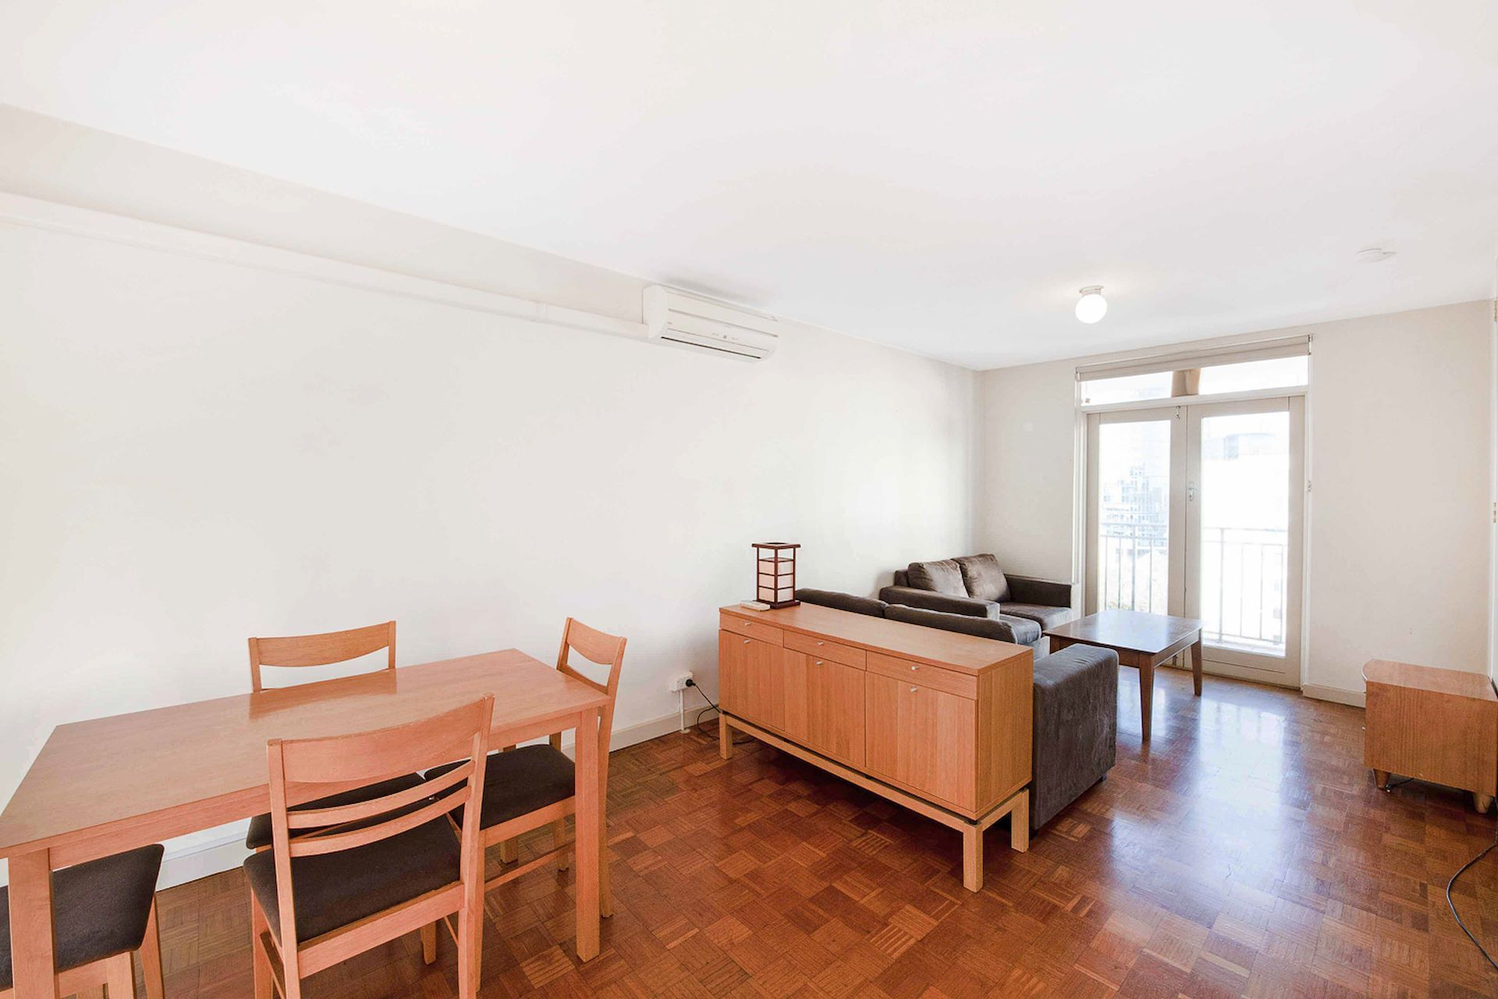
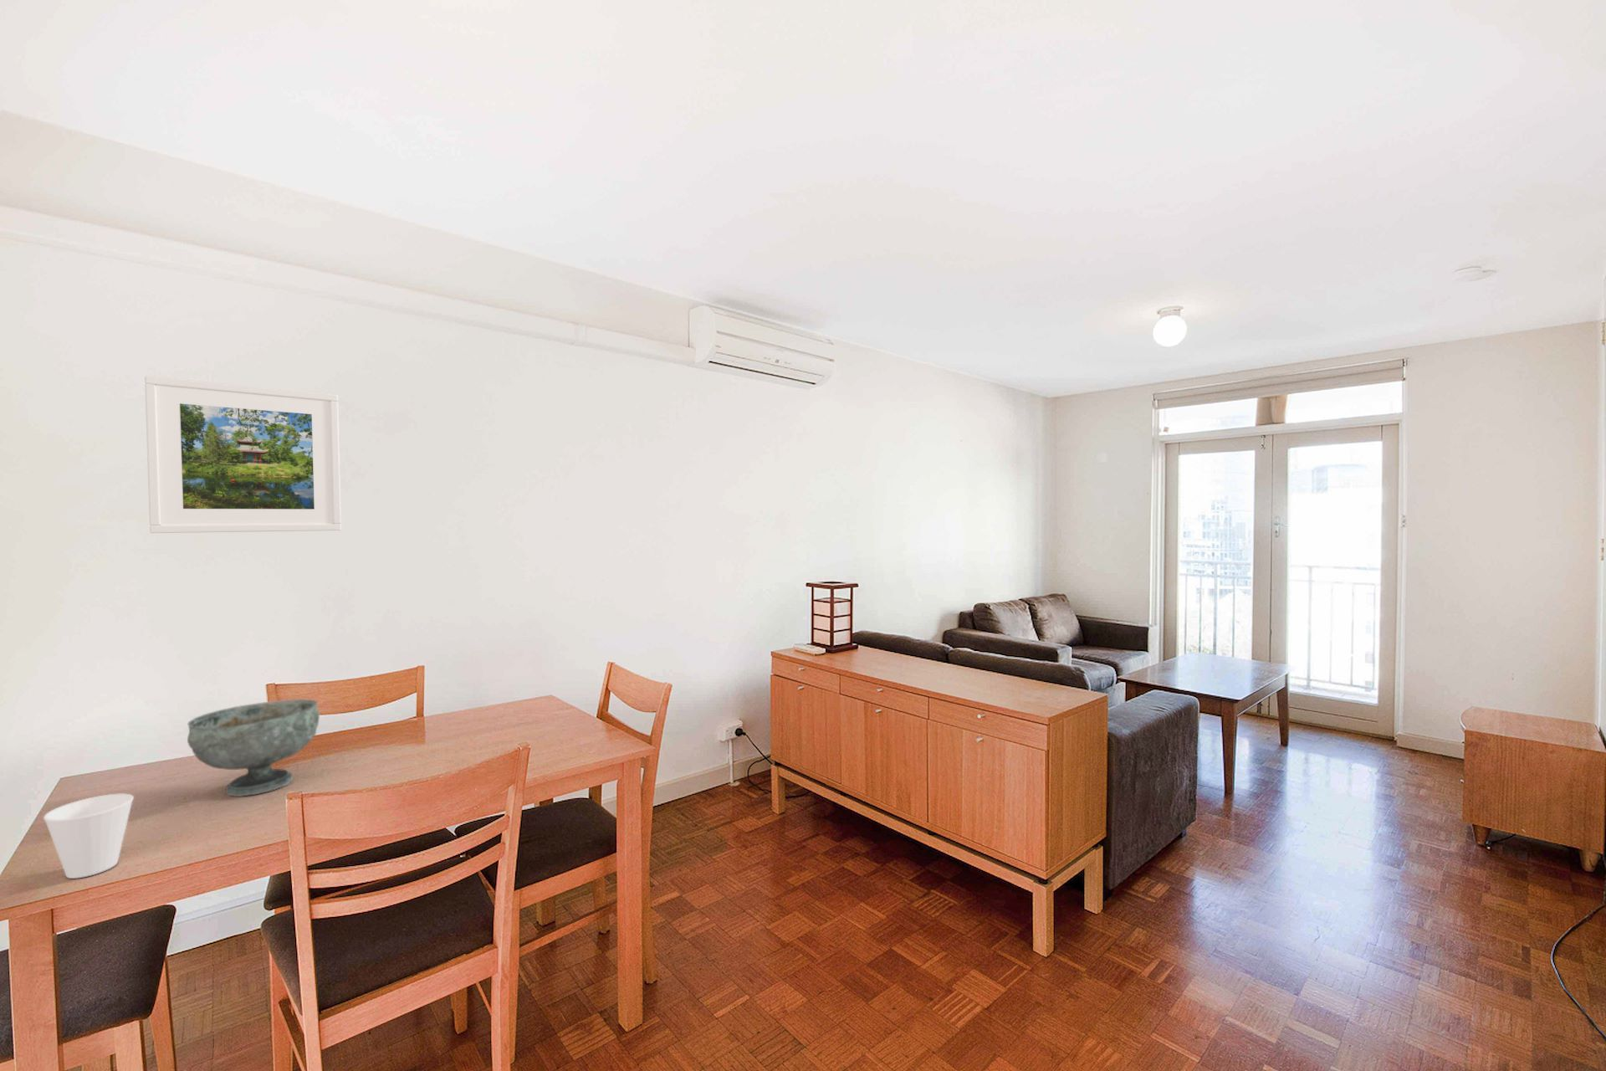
+ cup (91, 837)
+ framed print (250, 459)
+ decorative bowl (258, 747)
